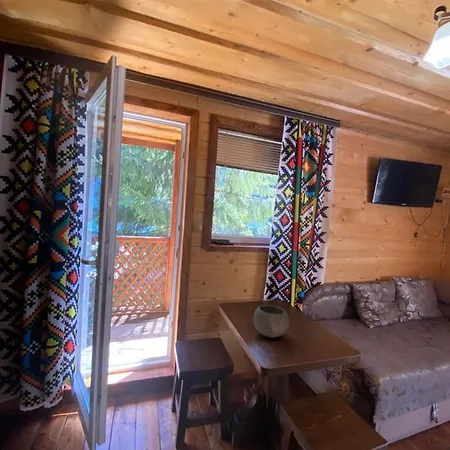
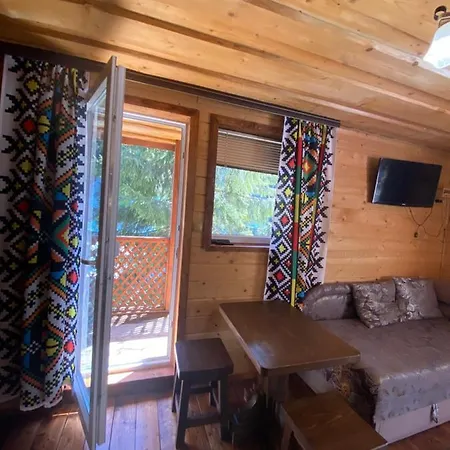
- bowl (270, 322)
